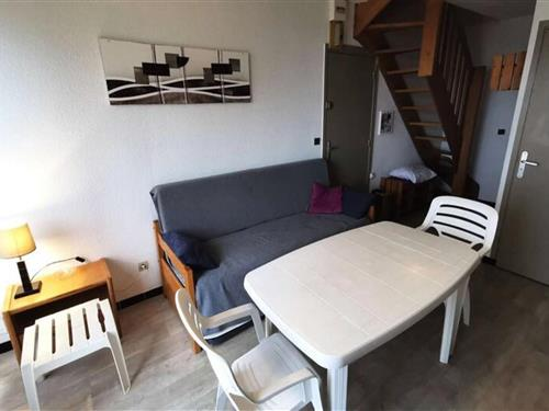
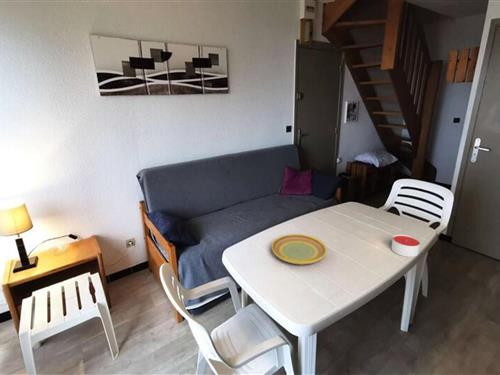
+ plate (298, 249)
+ candle (405, 245)
